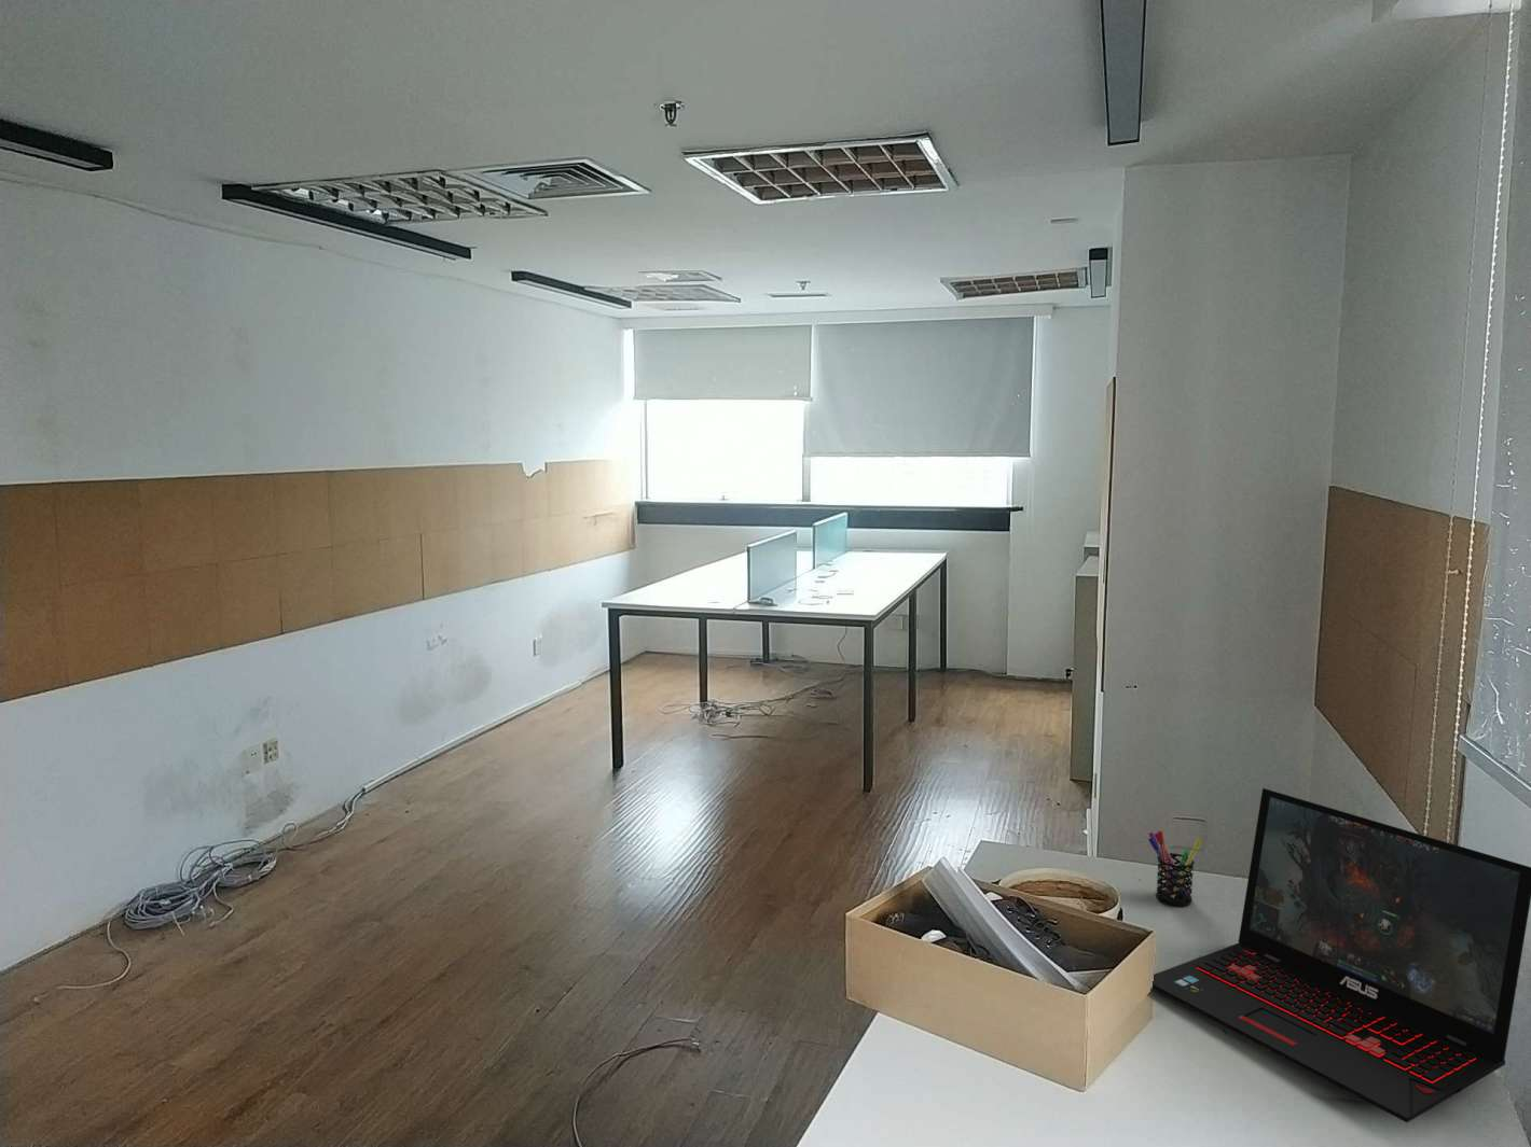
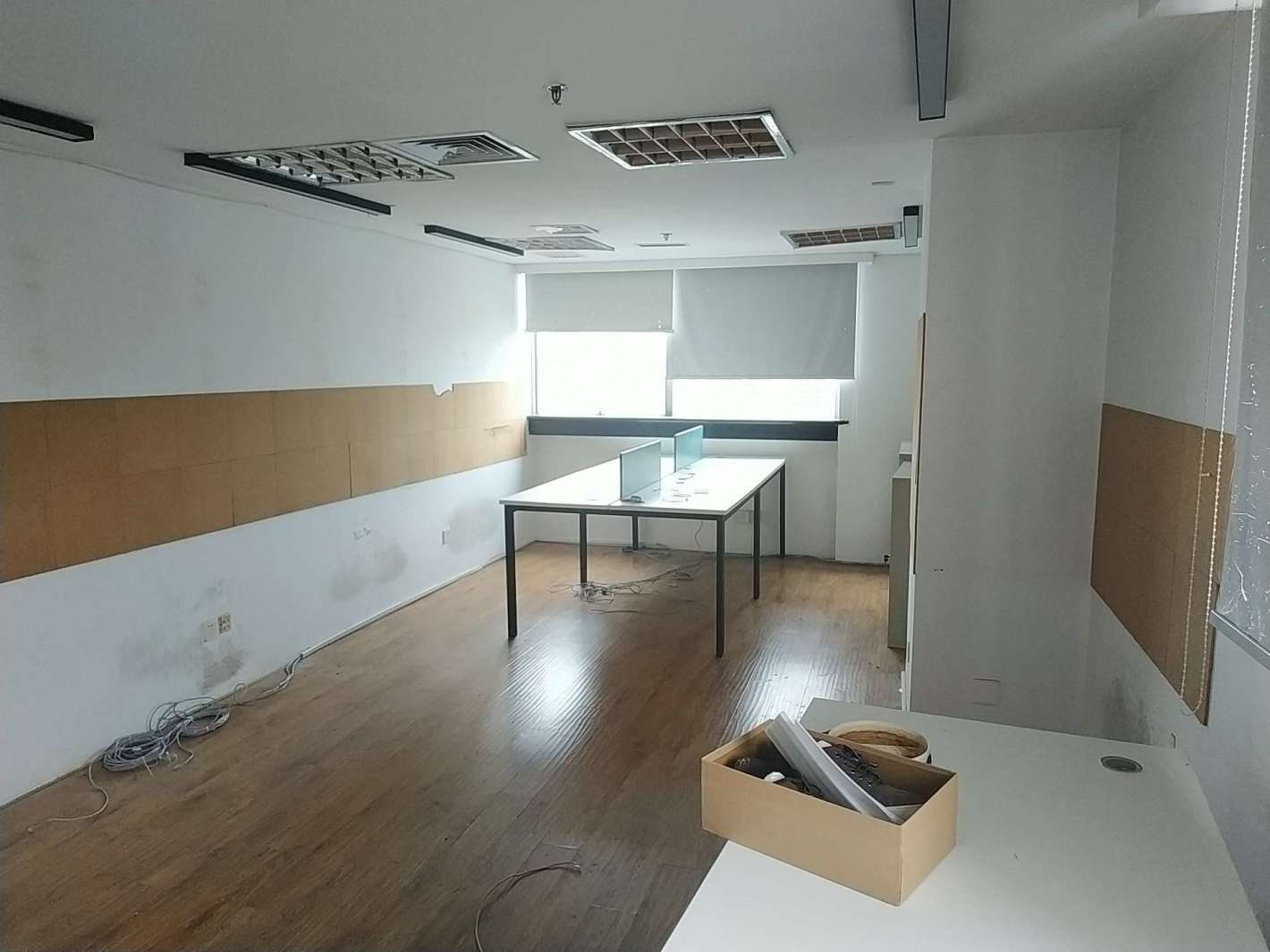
- pen holder (1175, 866)
- laptop (1324, 931)
